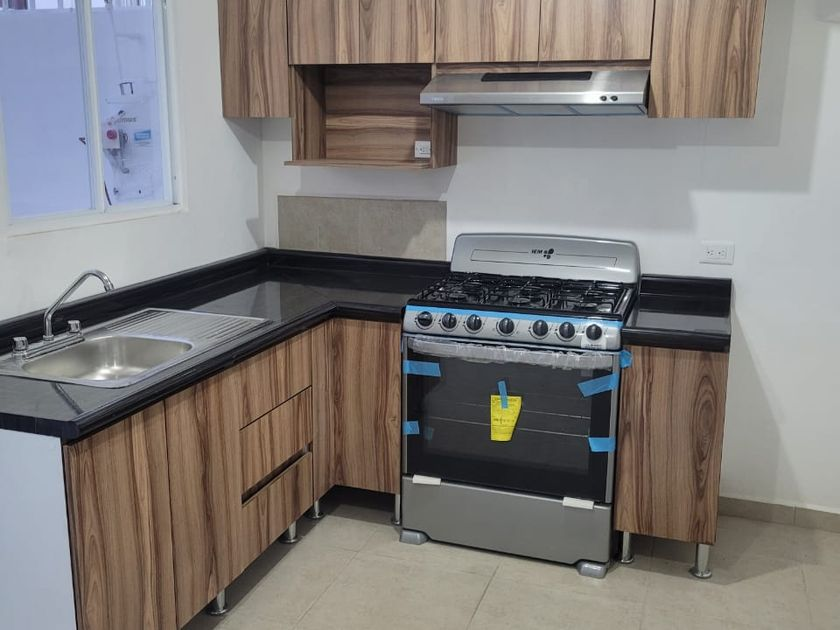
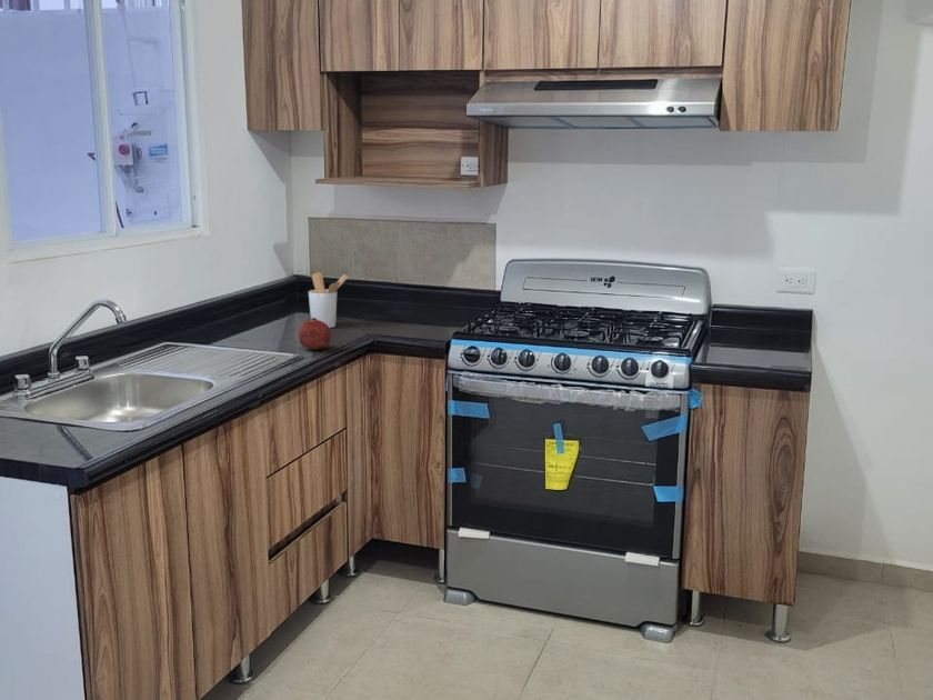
+ utensil holder (330, 299)
+ fruit (314, 333)
